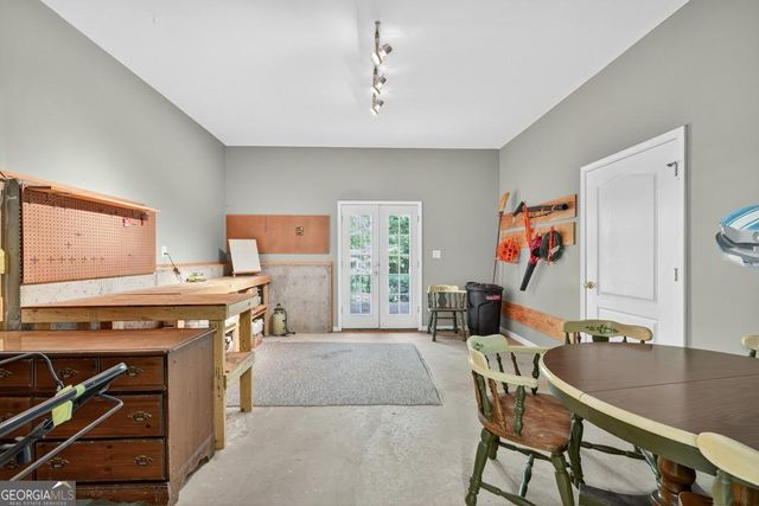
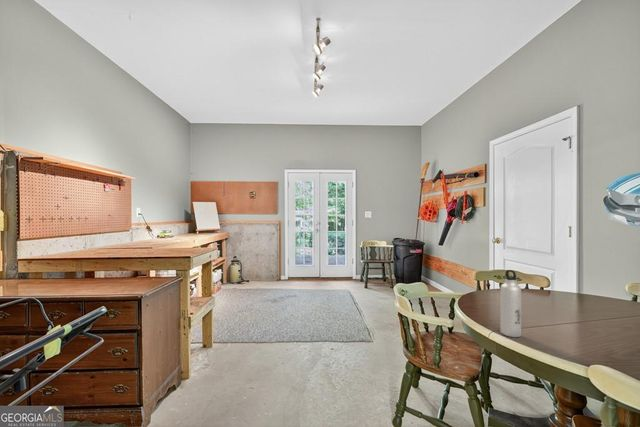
+ water bottle (510, 302)
